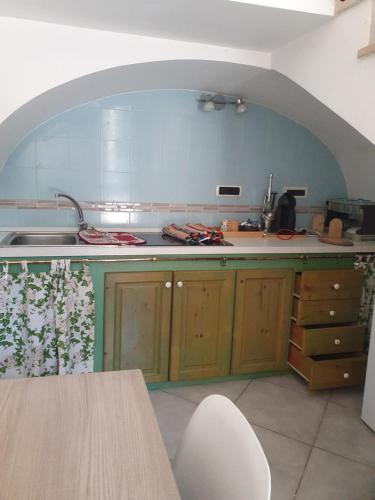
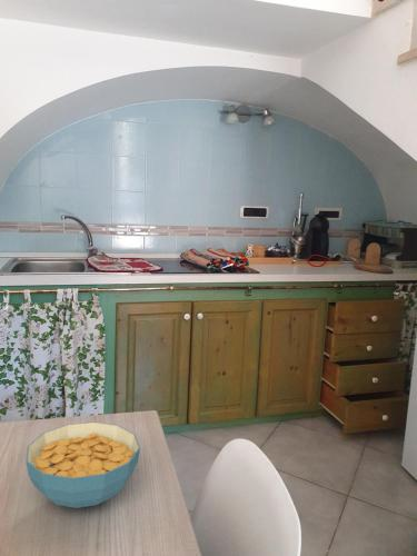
+ cereal bowl (83, 471)
